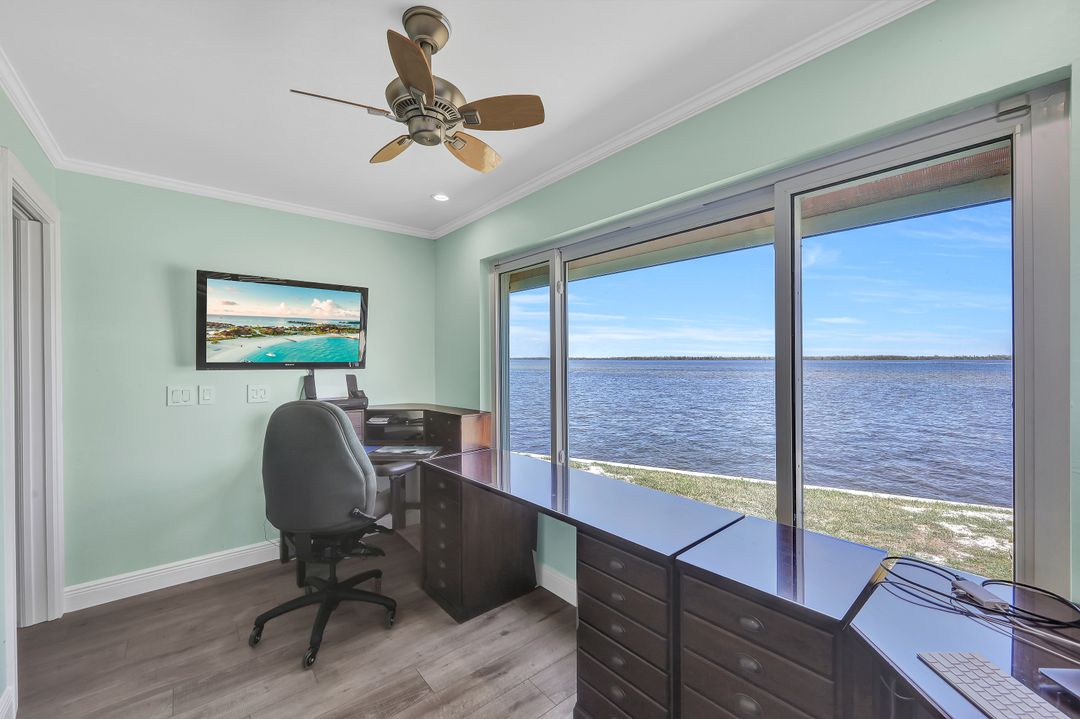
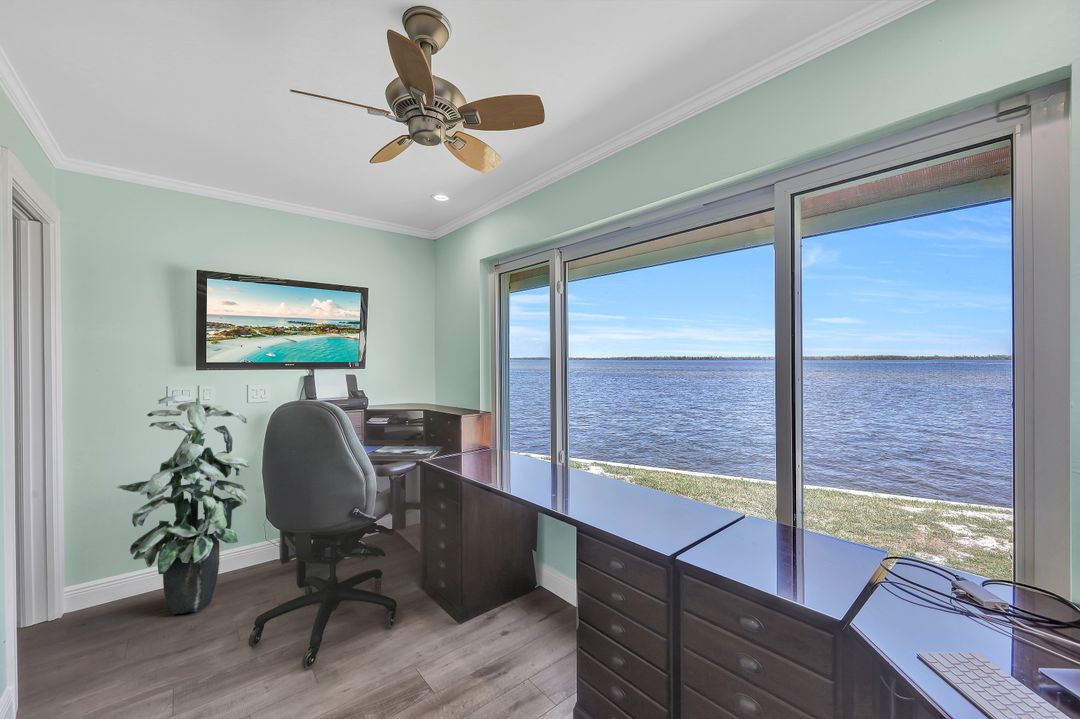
+ indoor plant (188, 500)
